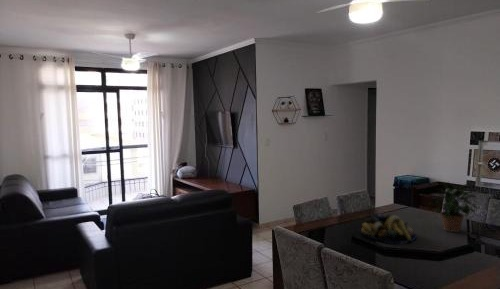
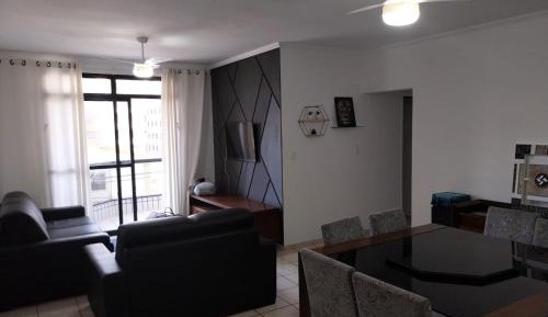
- potted plant (455, 204)
- fruit bowl (388, 225)
